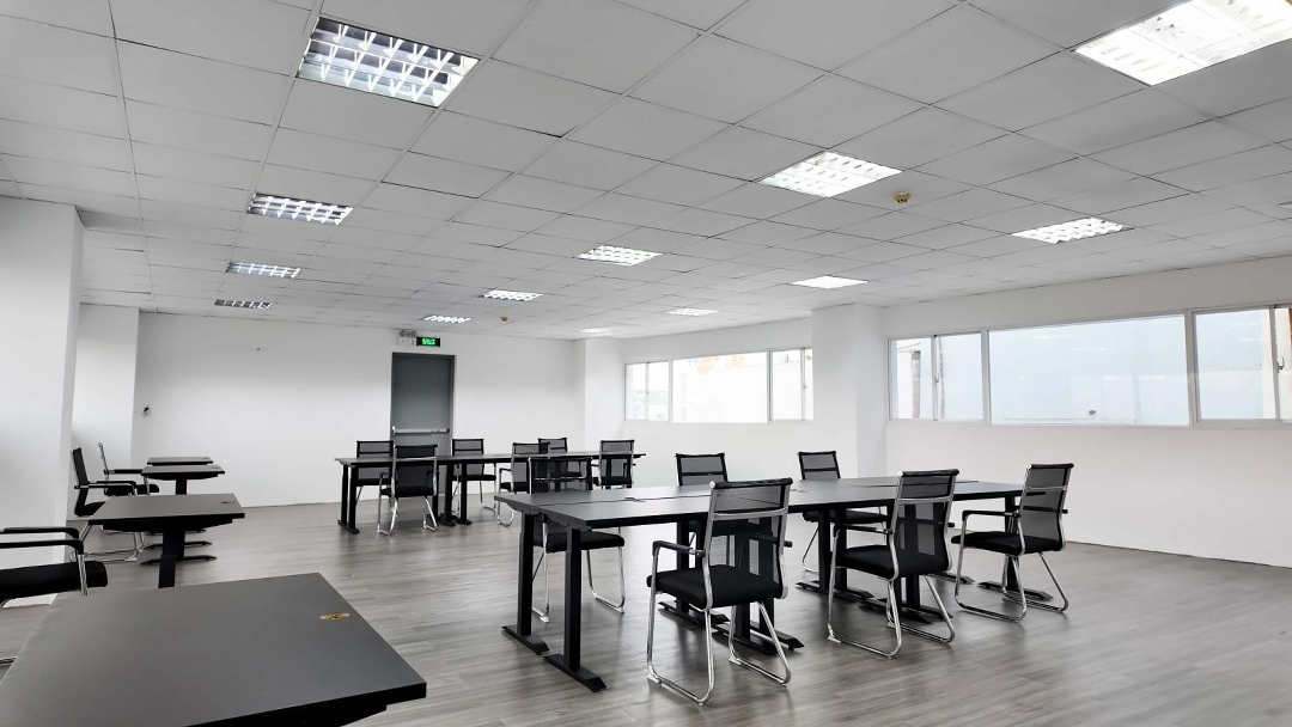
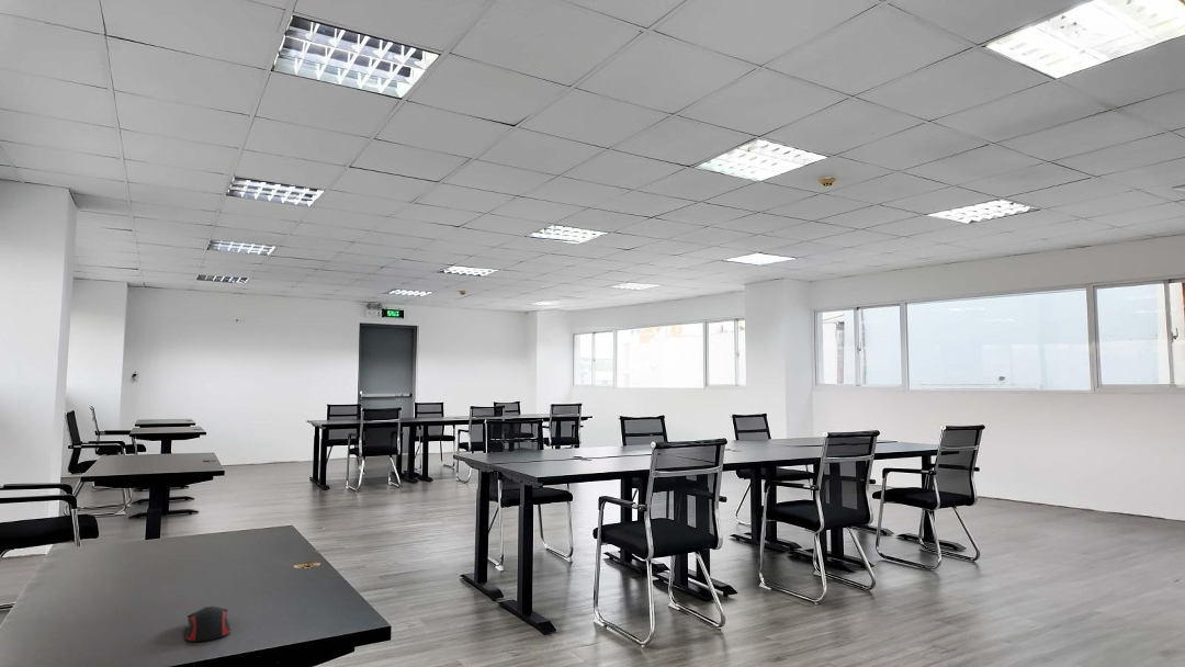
+ computer mouse (208, 617)
